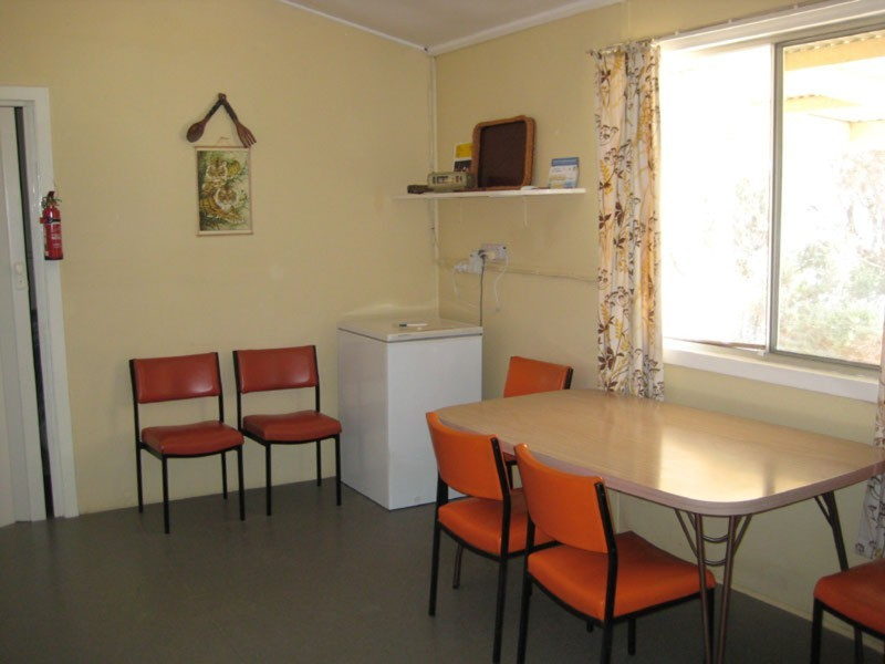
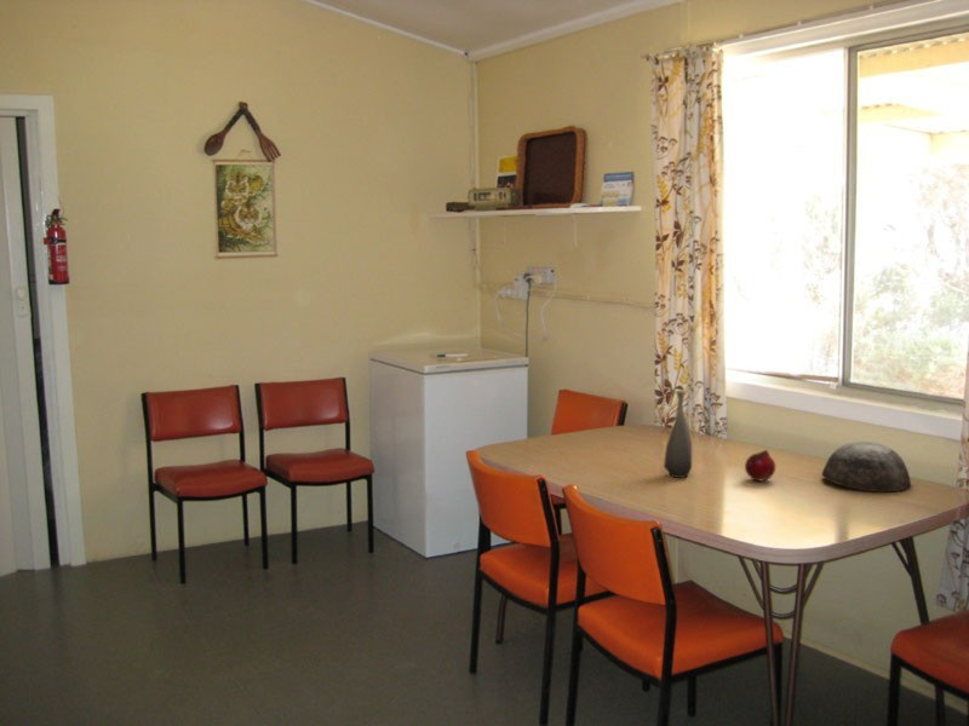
+ bowl (865, 462)
+ fruit (759, 465)
+ bottle (680, 433)
